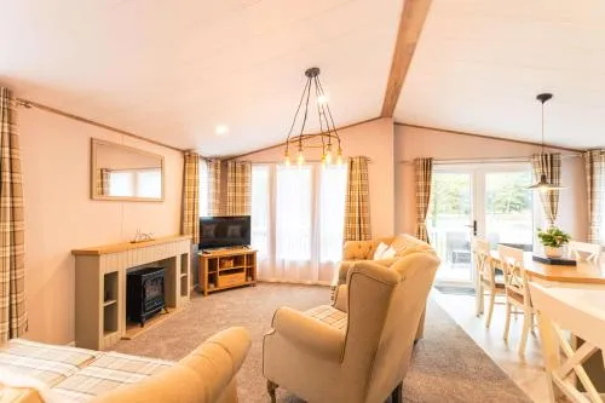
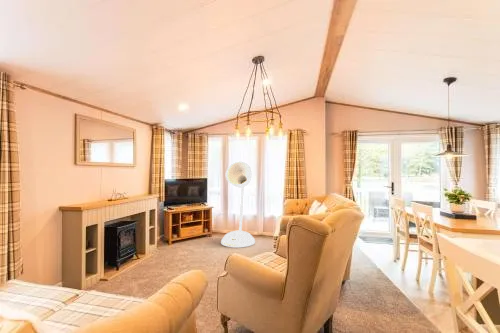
+ floor lamp (241, 200)
